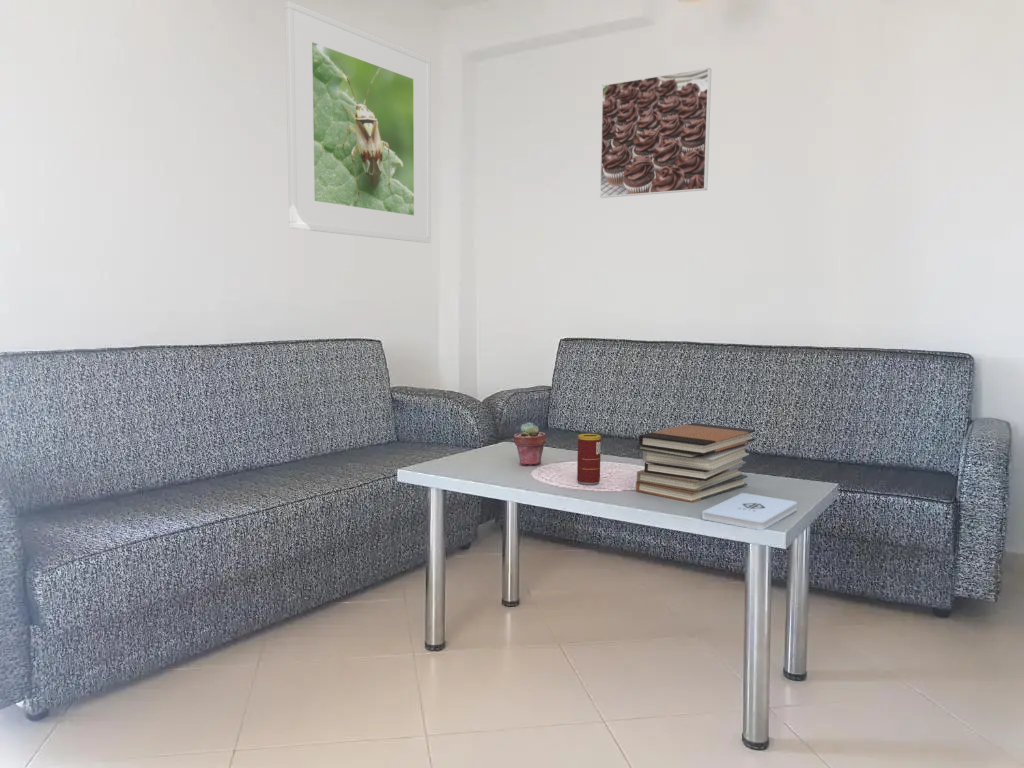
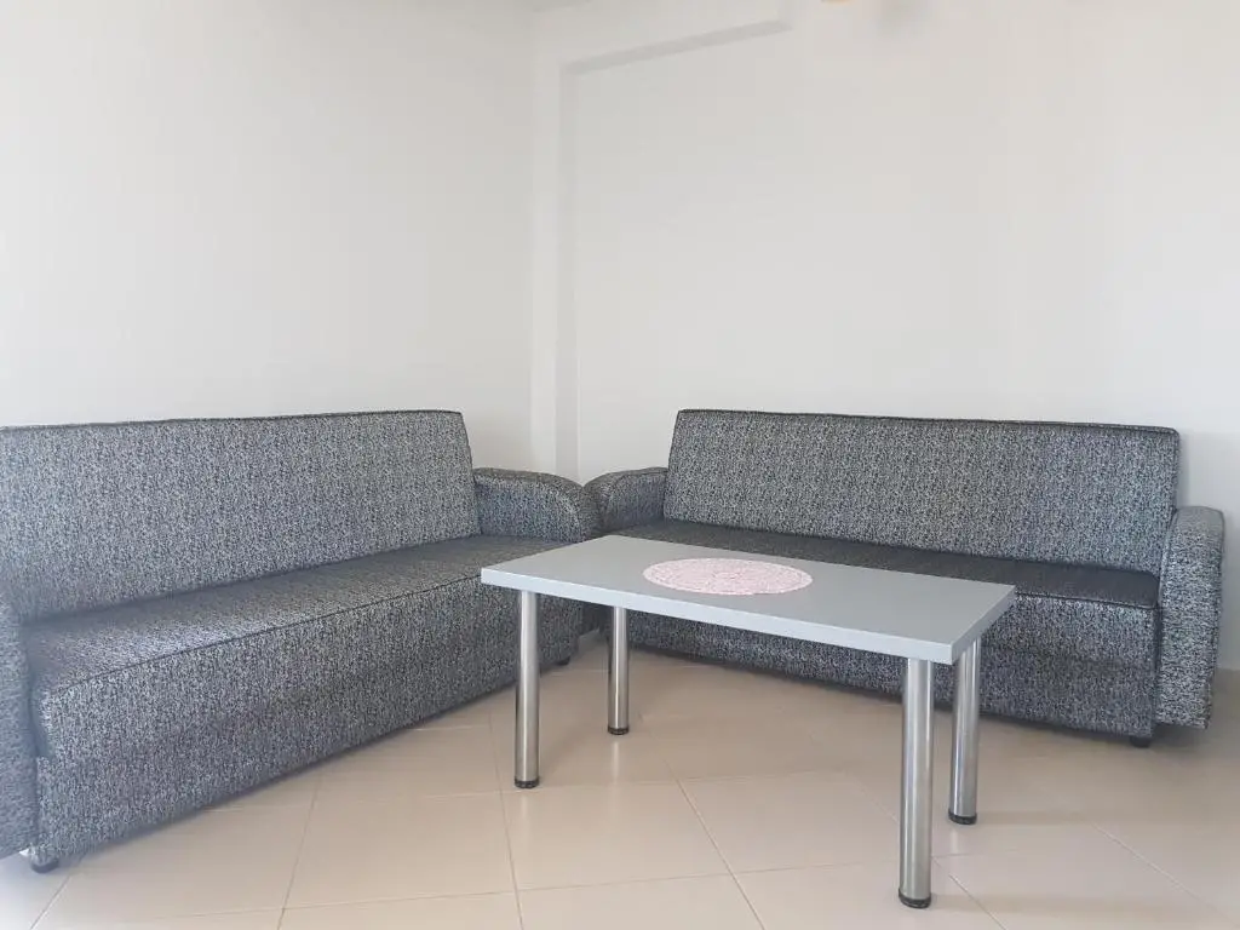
- beverage can (588, 458)
- potted succulent (529, 442)
- notepad (751, 510)
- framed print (653, 136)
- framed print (366, 136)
- book stack (696, 460)
